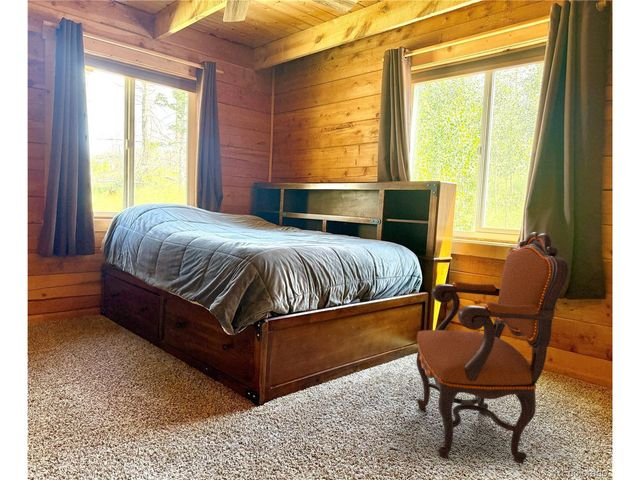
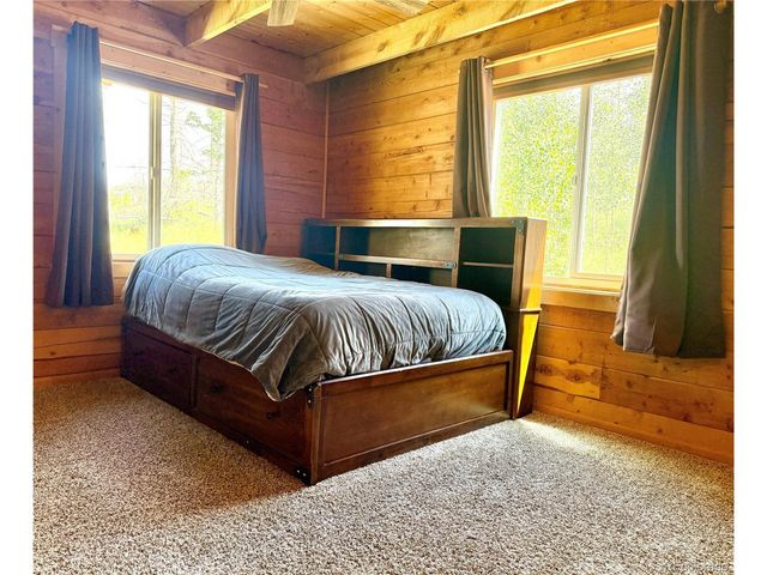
- armchair (479, 333)
